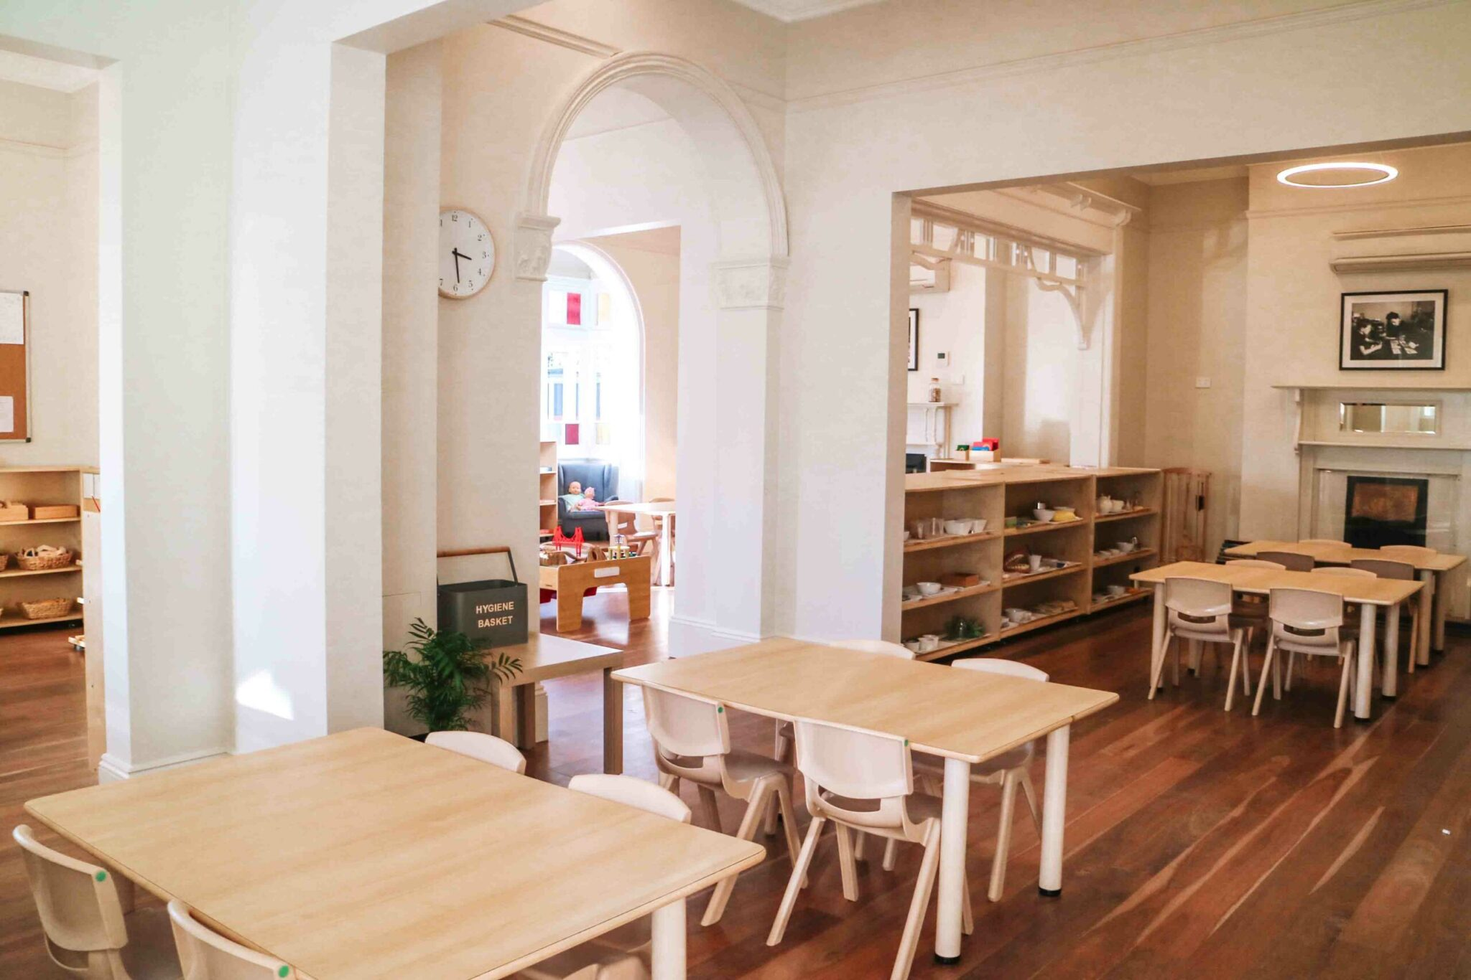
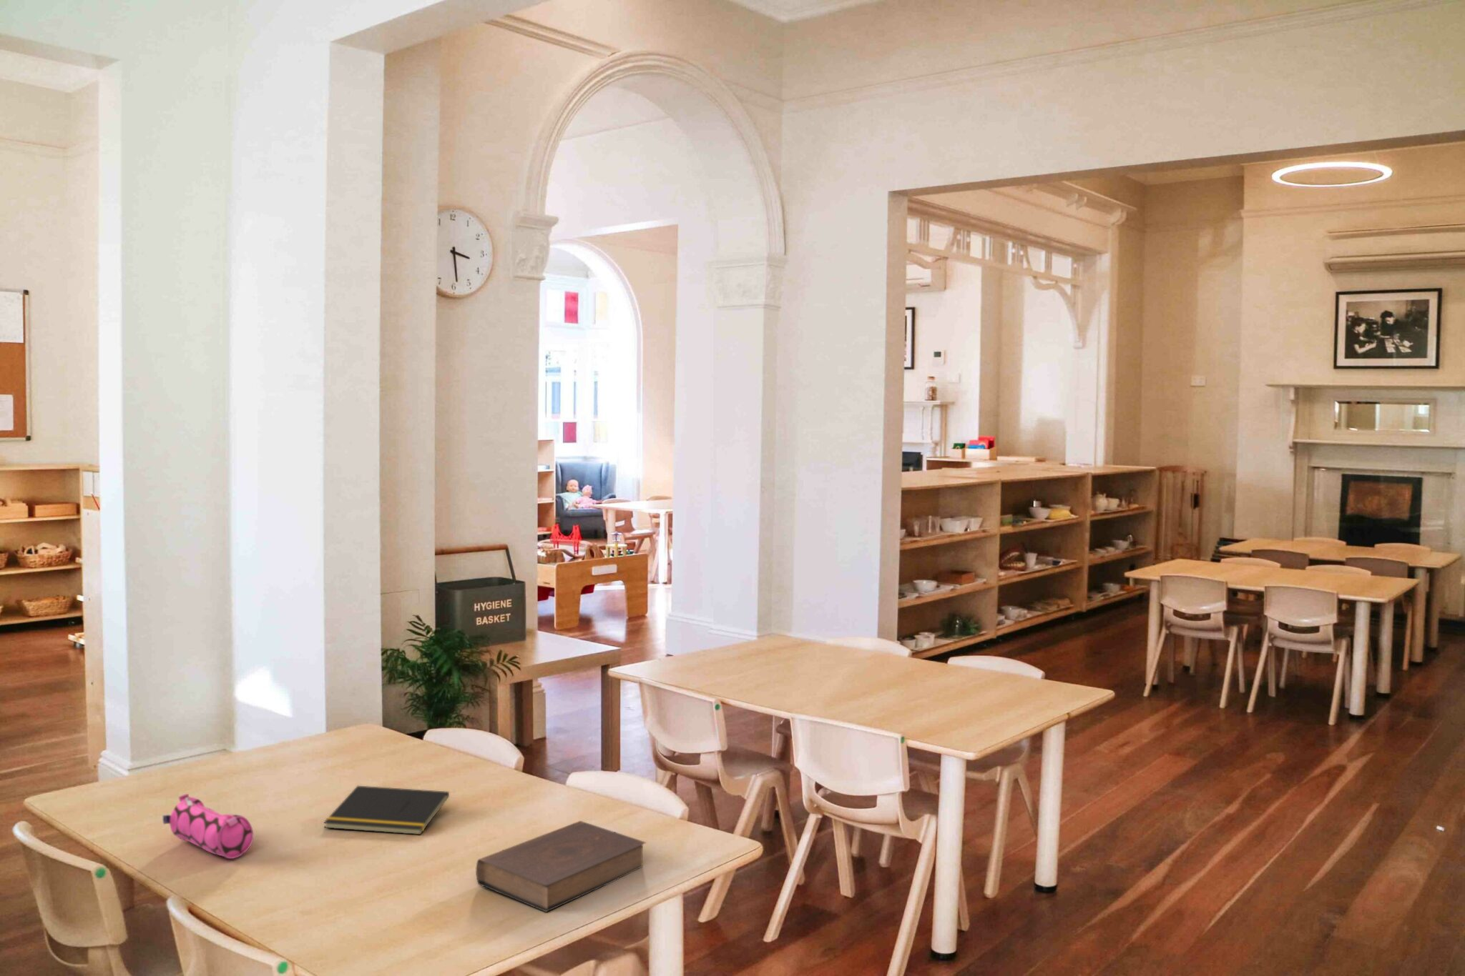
+ pencil case (209, 826)
+ notepad (388, 809)
+ book (562, 863)
